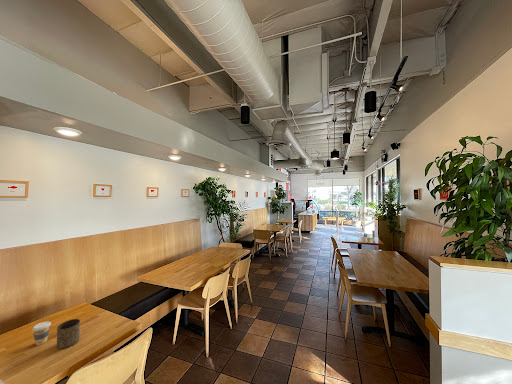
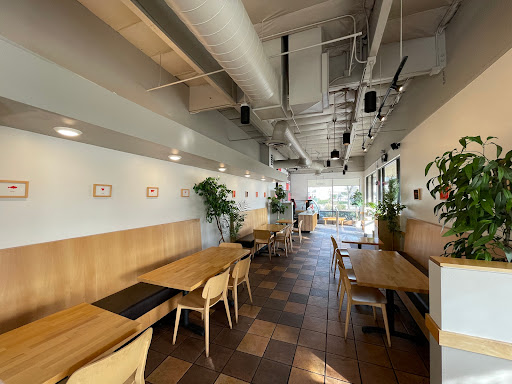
- cup (68, 333)
- coffee cup (41, 333)
